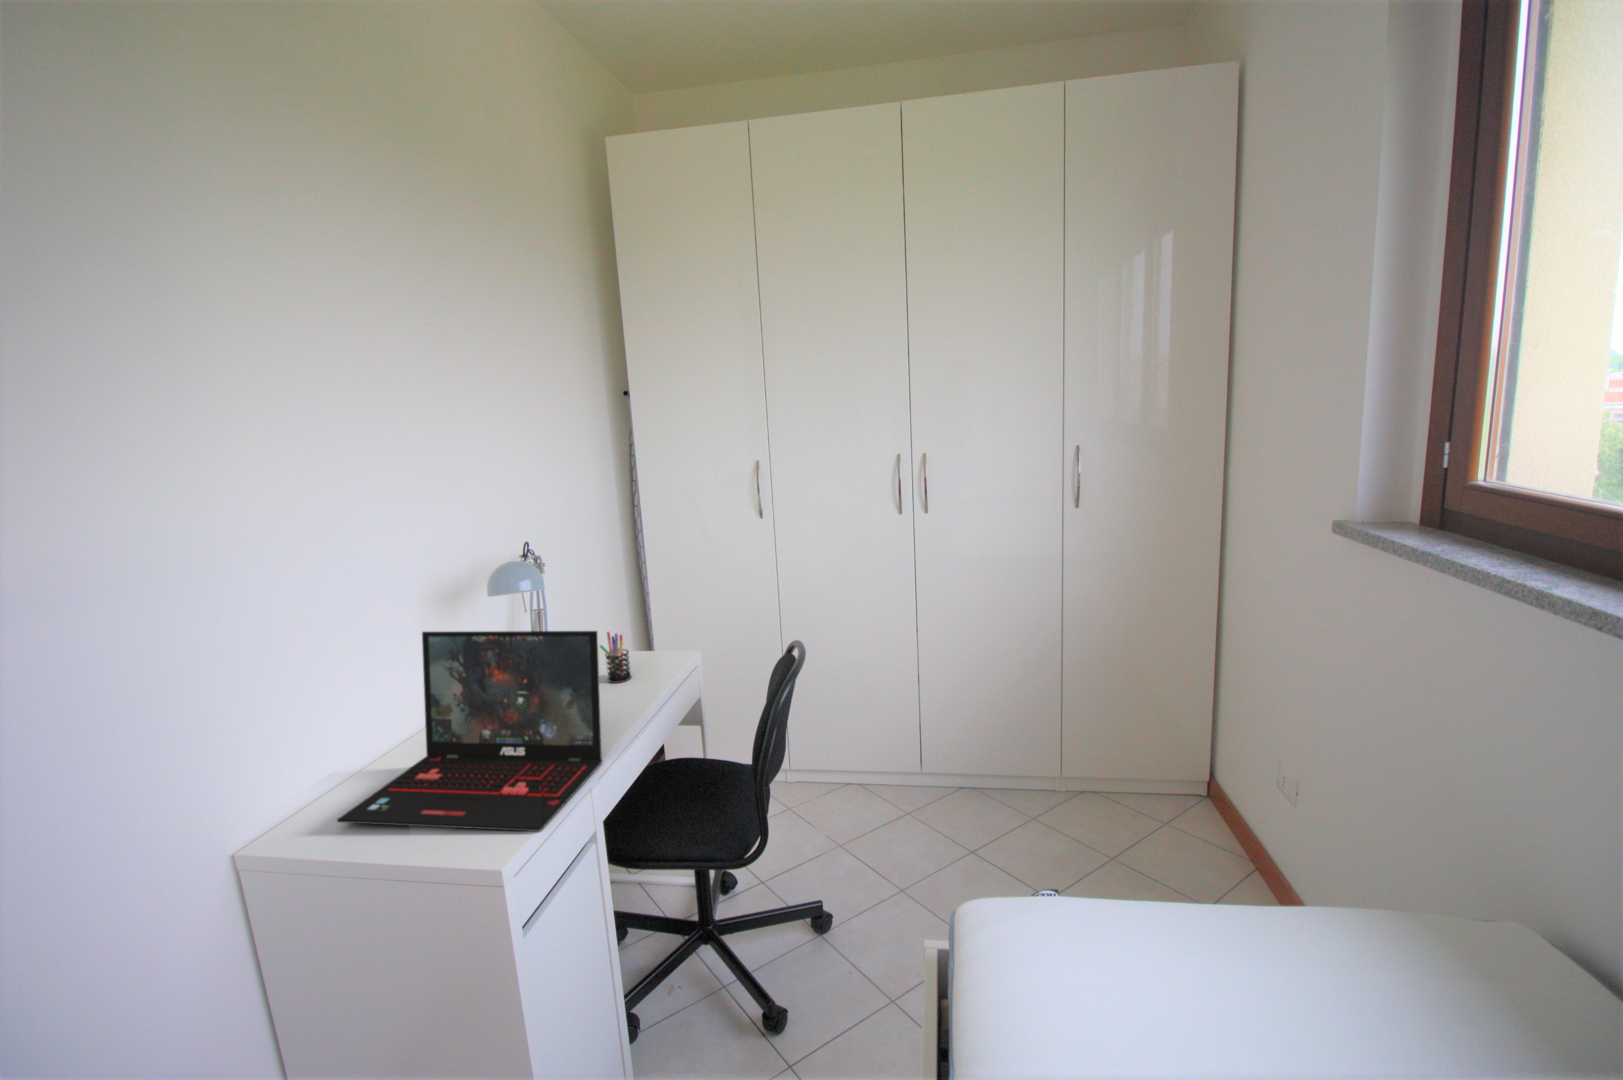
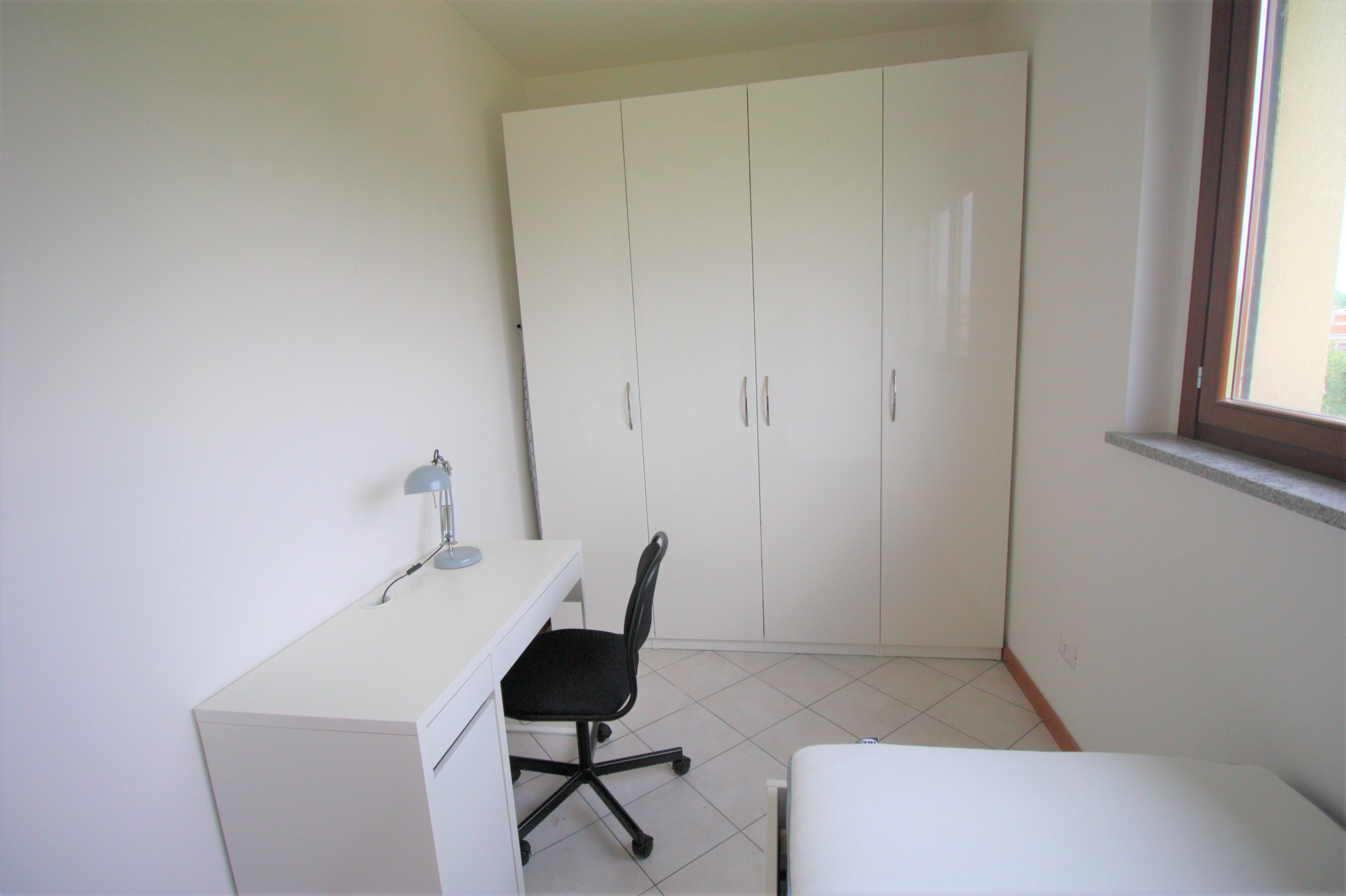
- laptop (475, 722)
- pen holder (614, 657)
